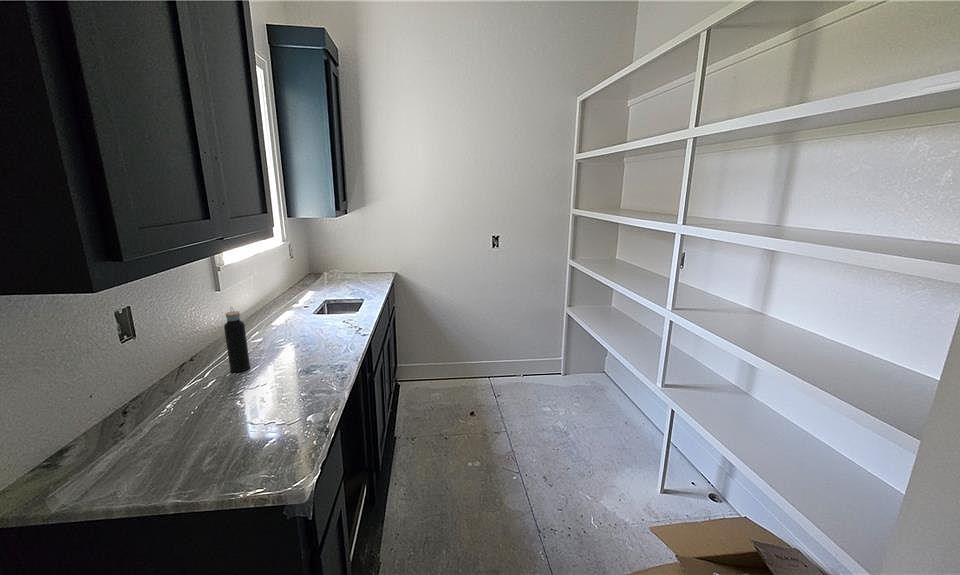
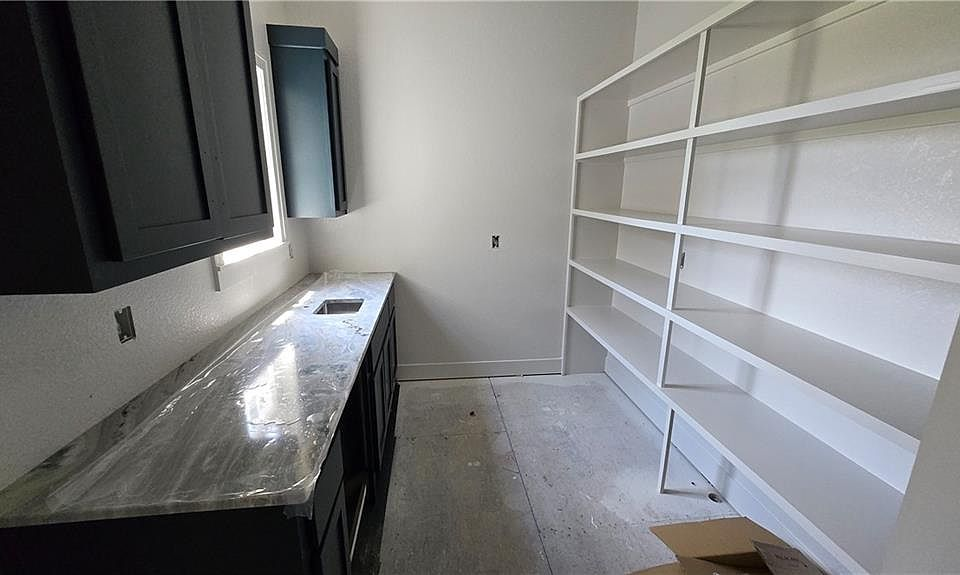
- water bottle (236, 338)
